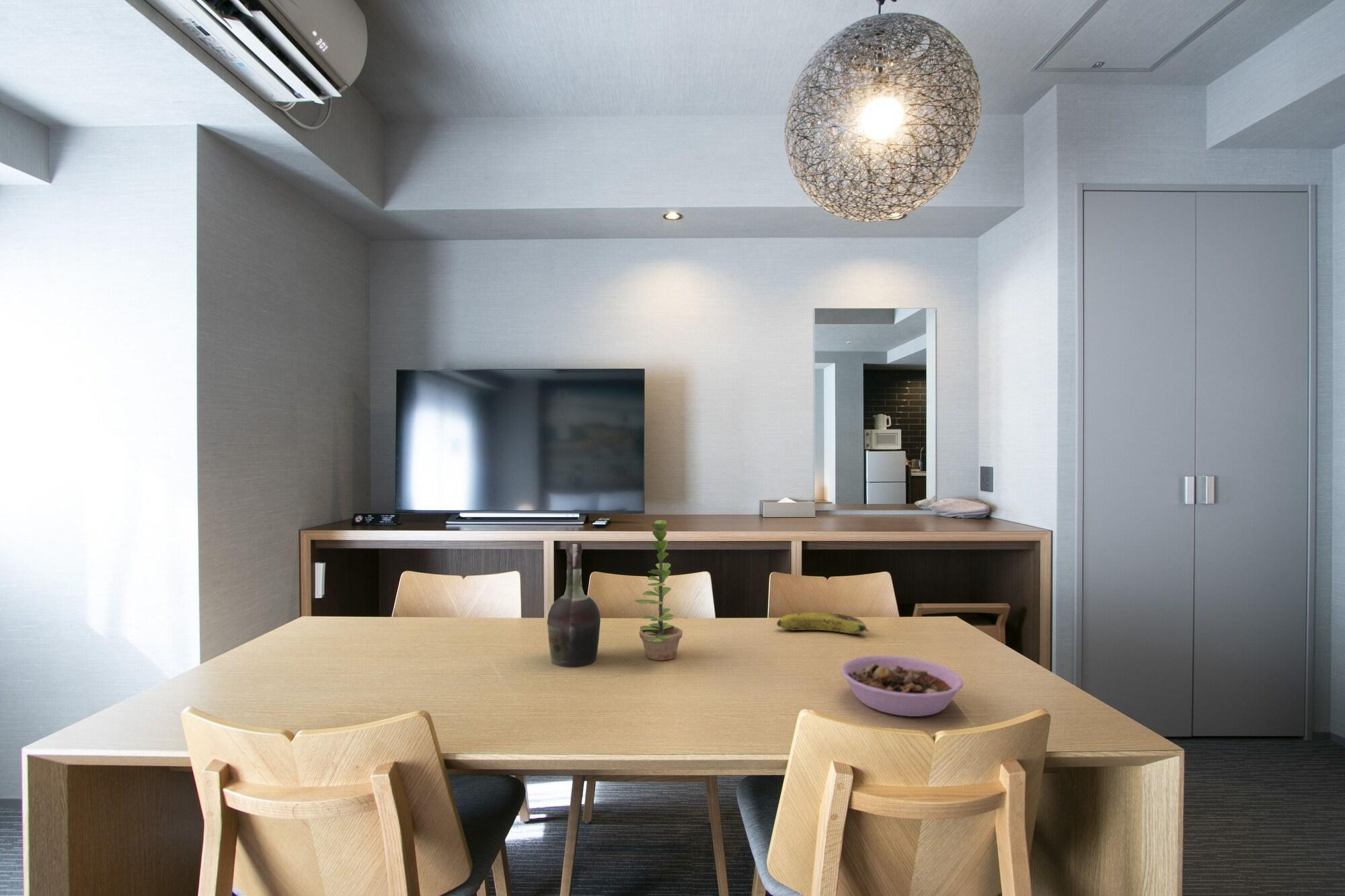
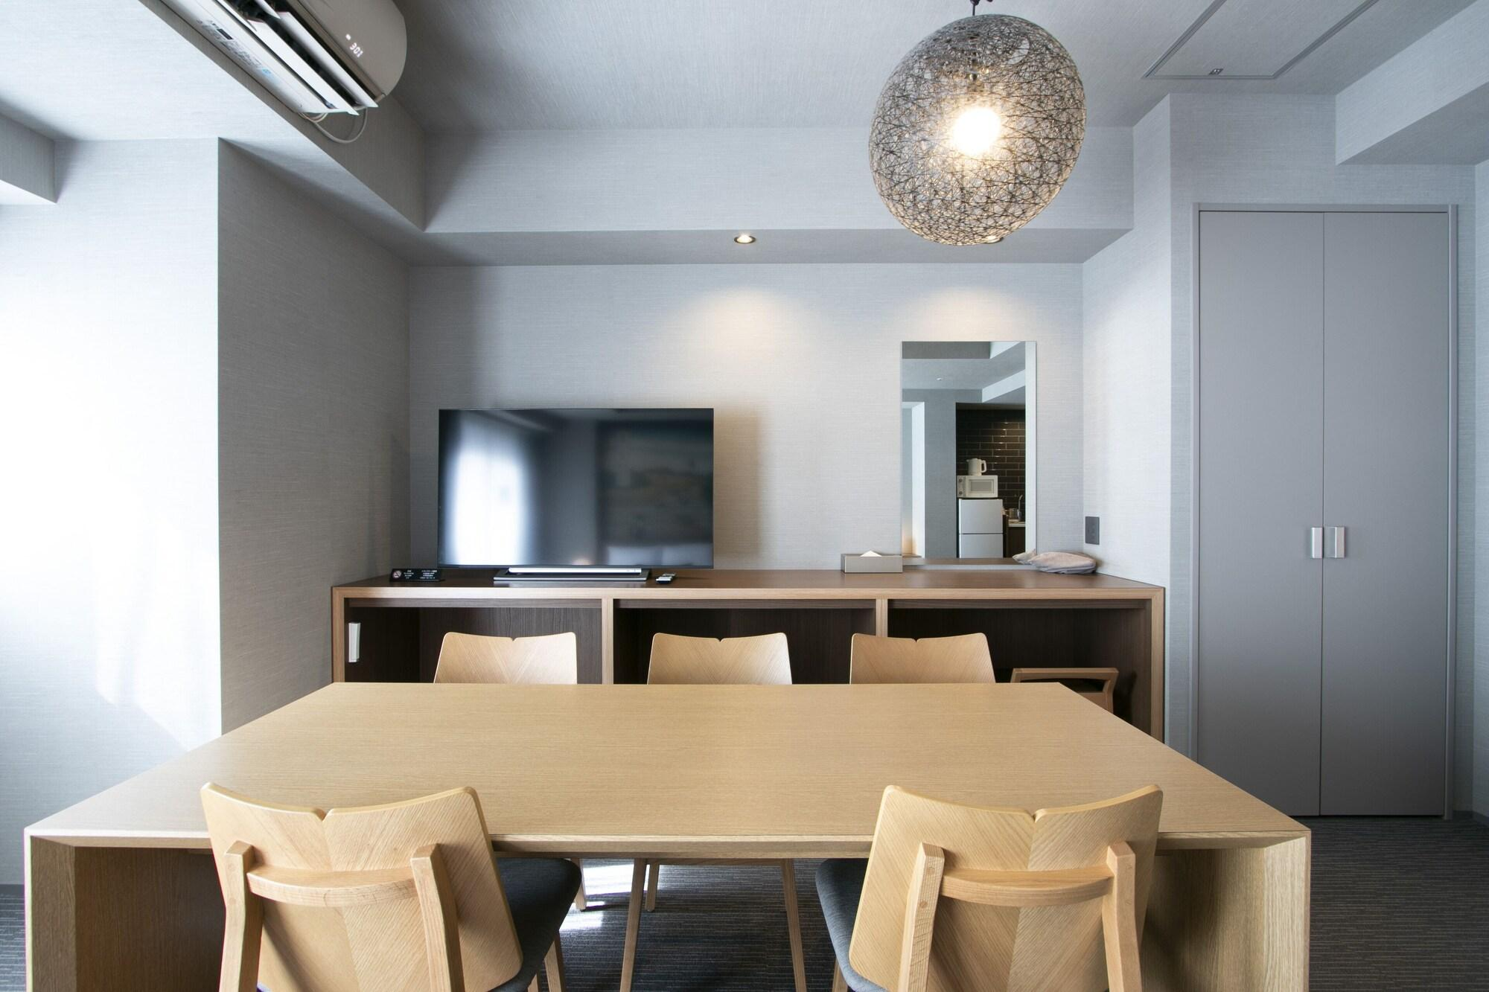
- fruit (822, 625)
- cognac bottle (574, 602)
- bowl (900, 684)
- plant (659, 589)
